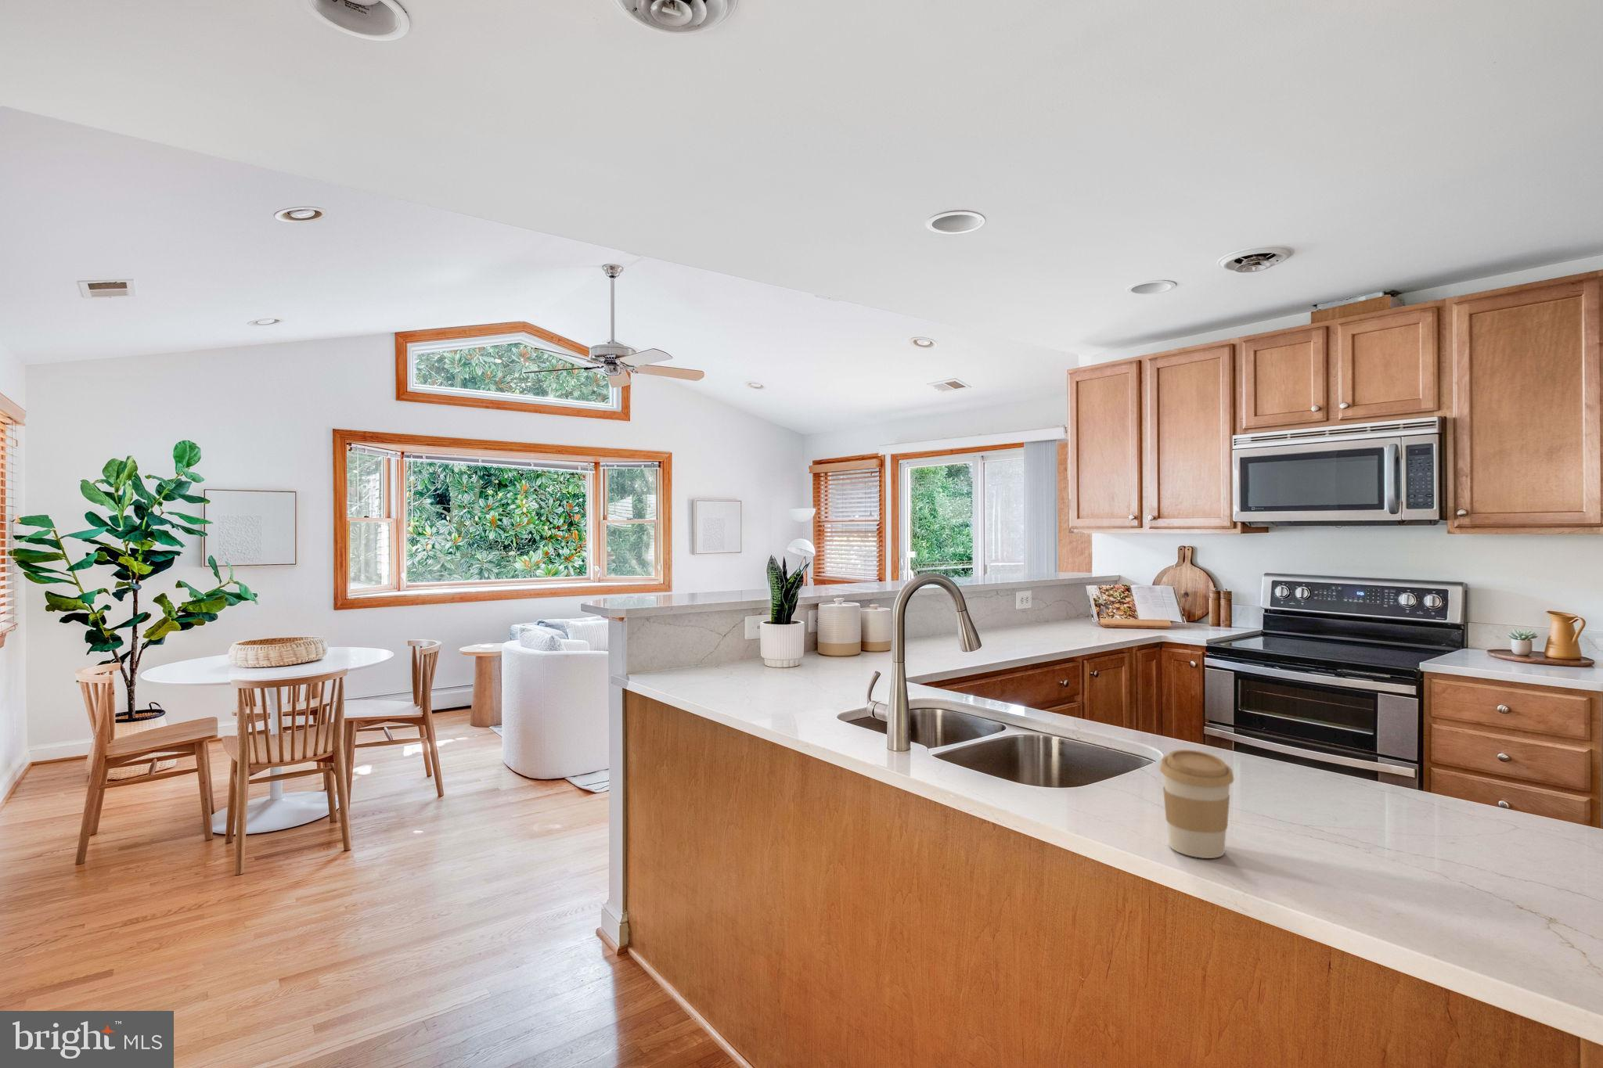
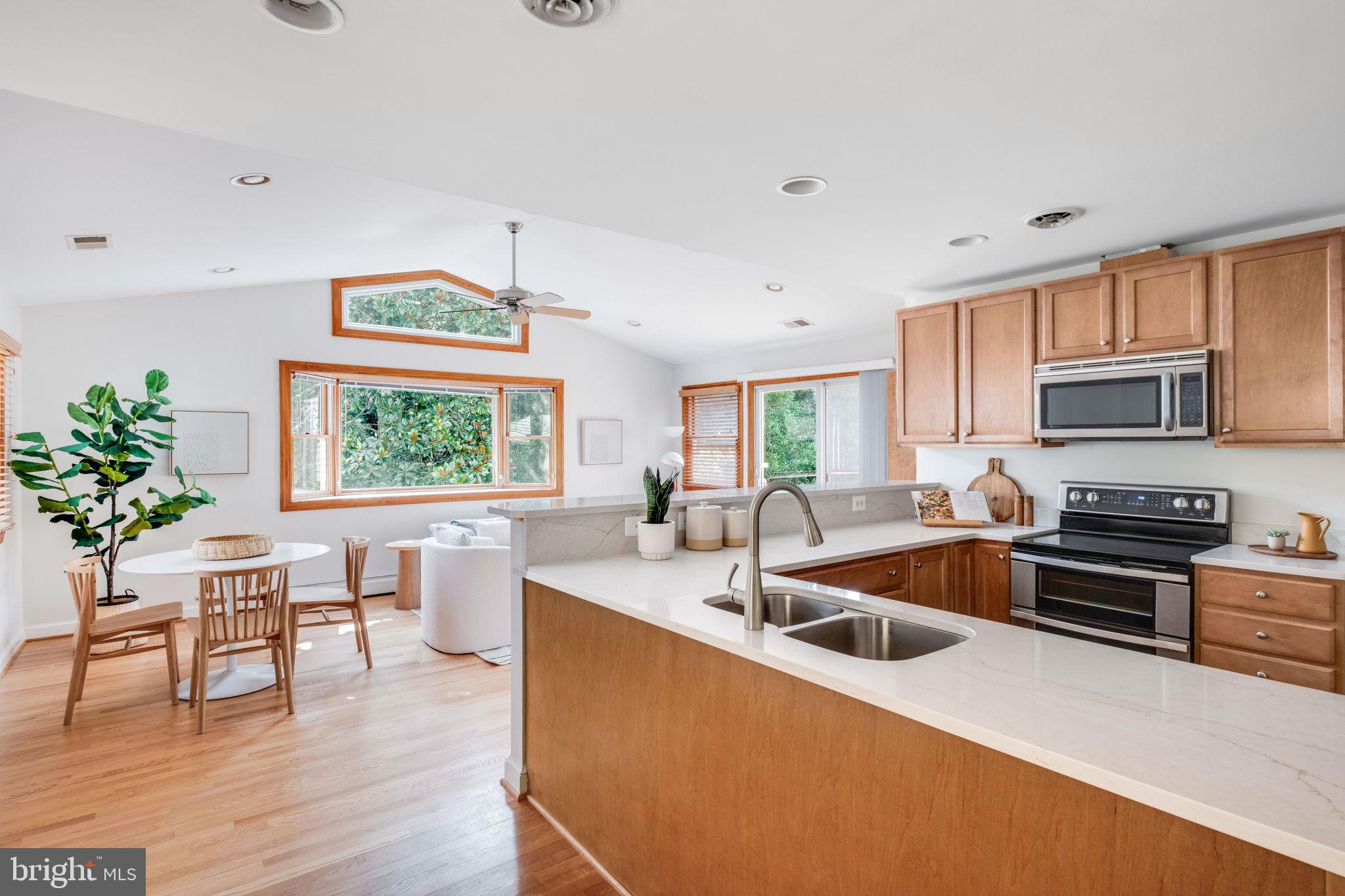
- coffee cup (1195, 802)
